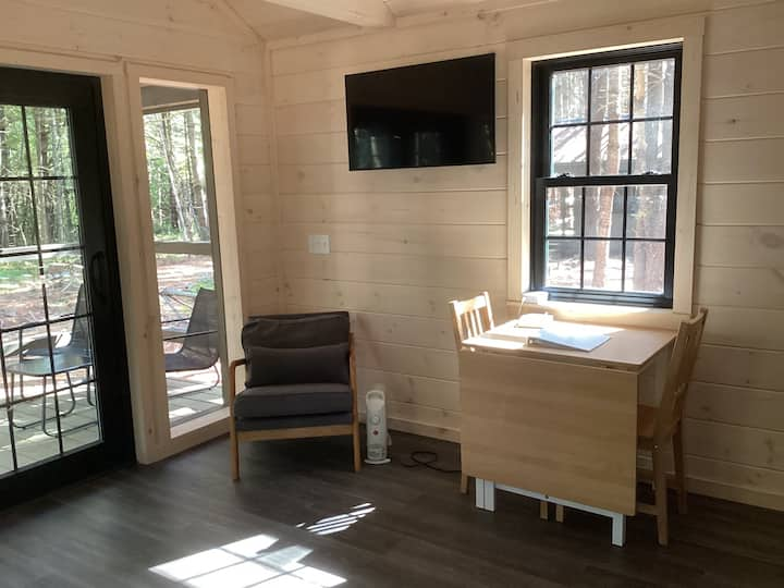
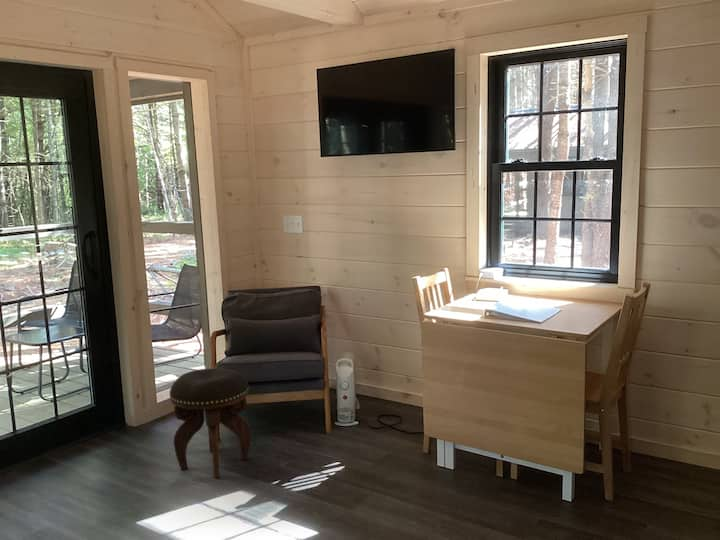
+ footstool (211, 419)
